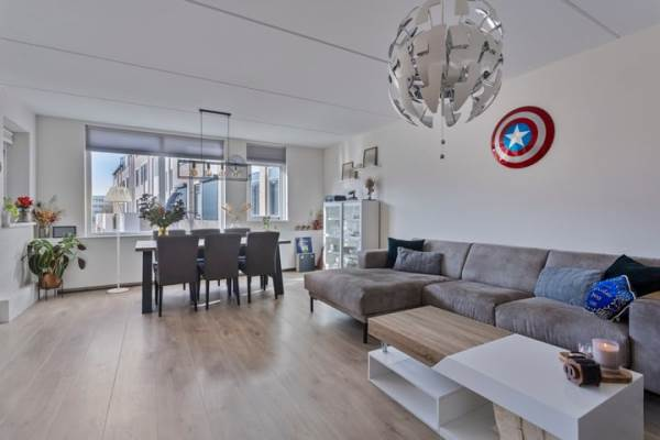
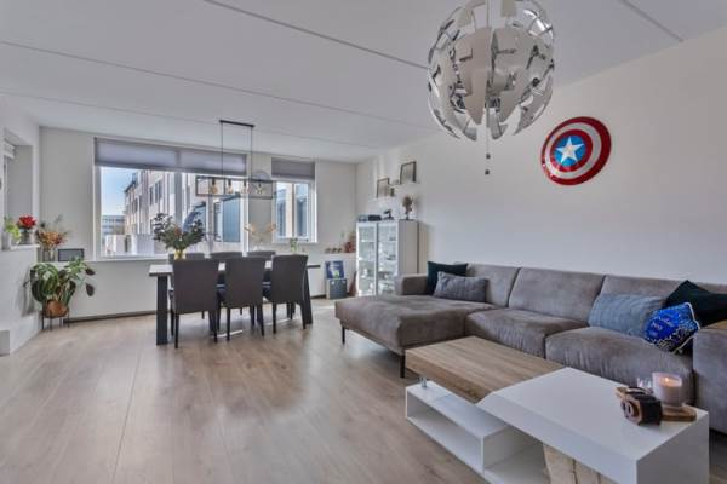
- floor lamp (118, 239)
